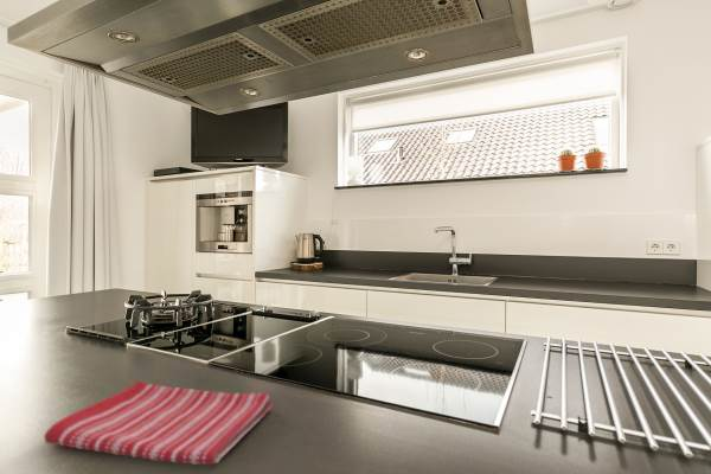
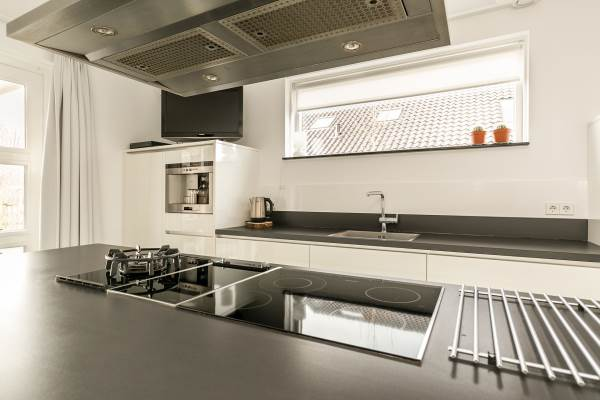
- dish towel (168, 416)
